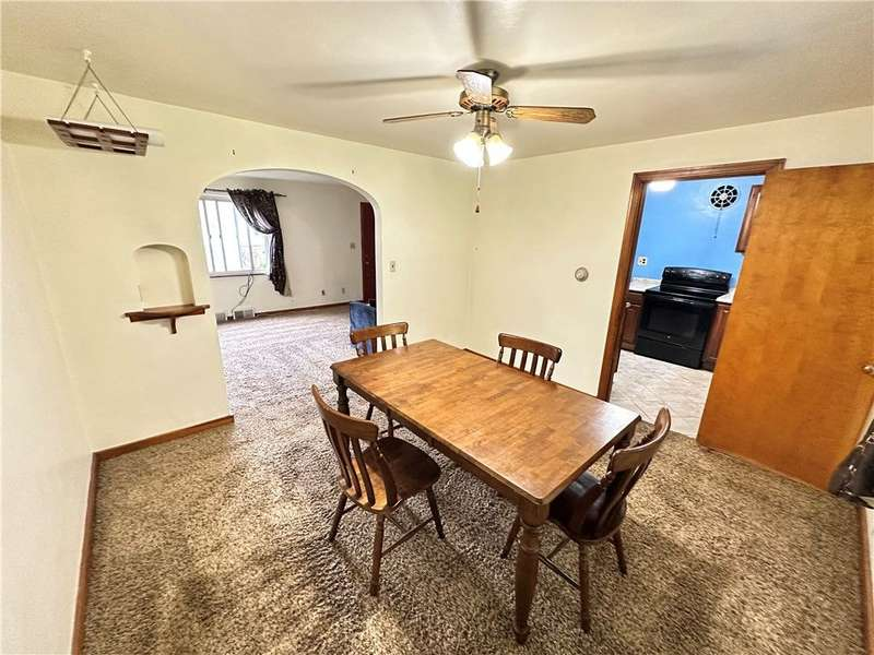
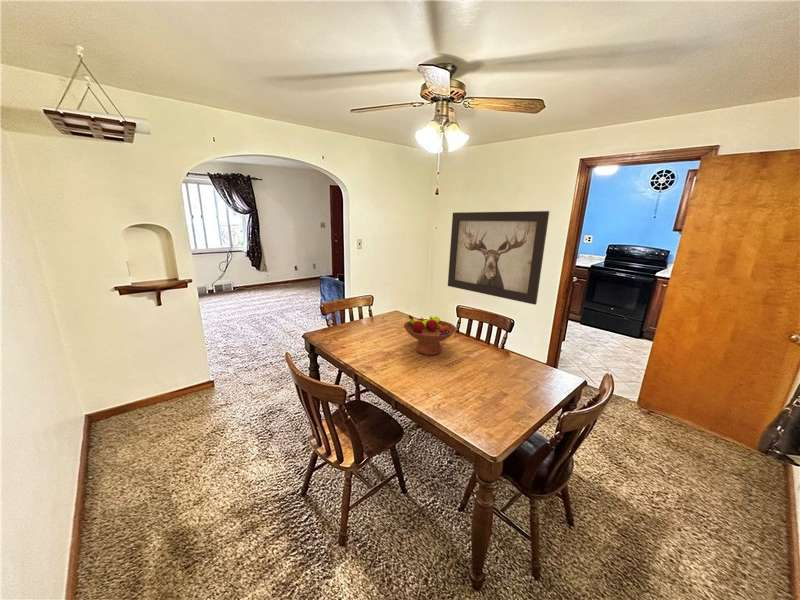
+ wall art (490, 254)
+ fruit bowl (429, 334)
